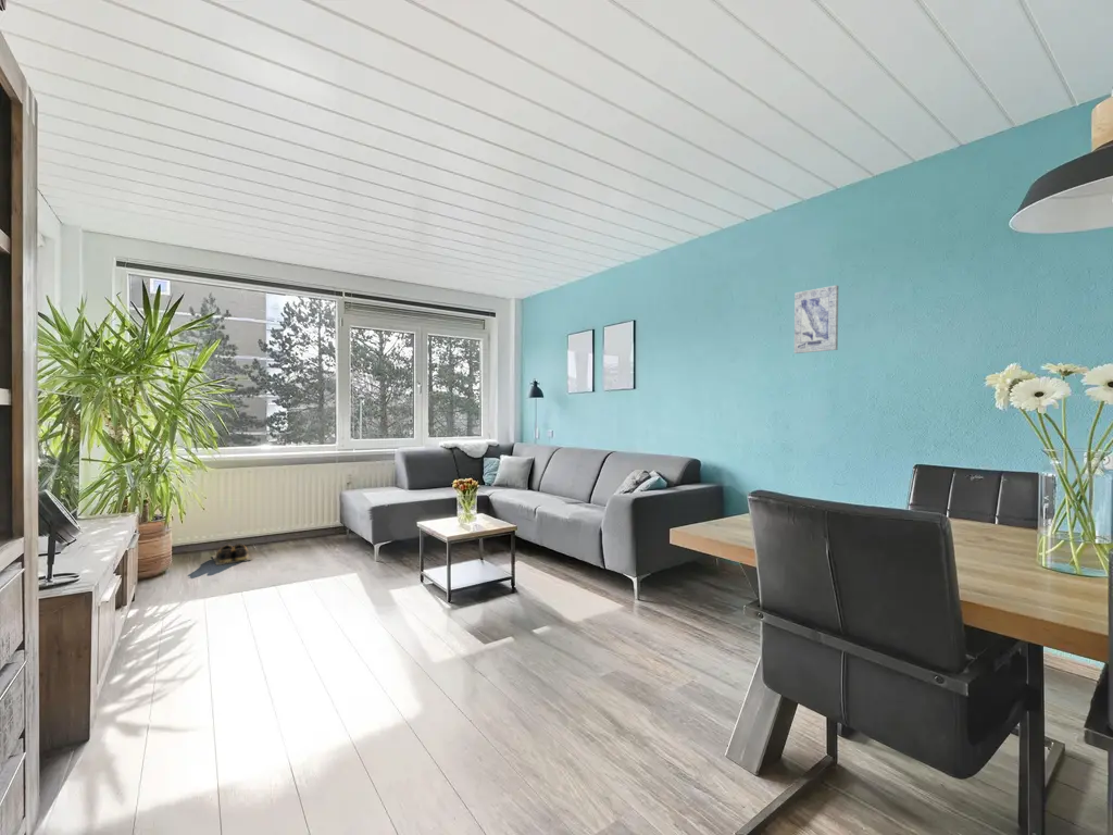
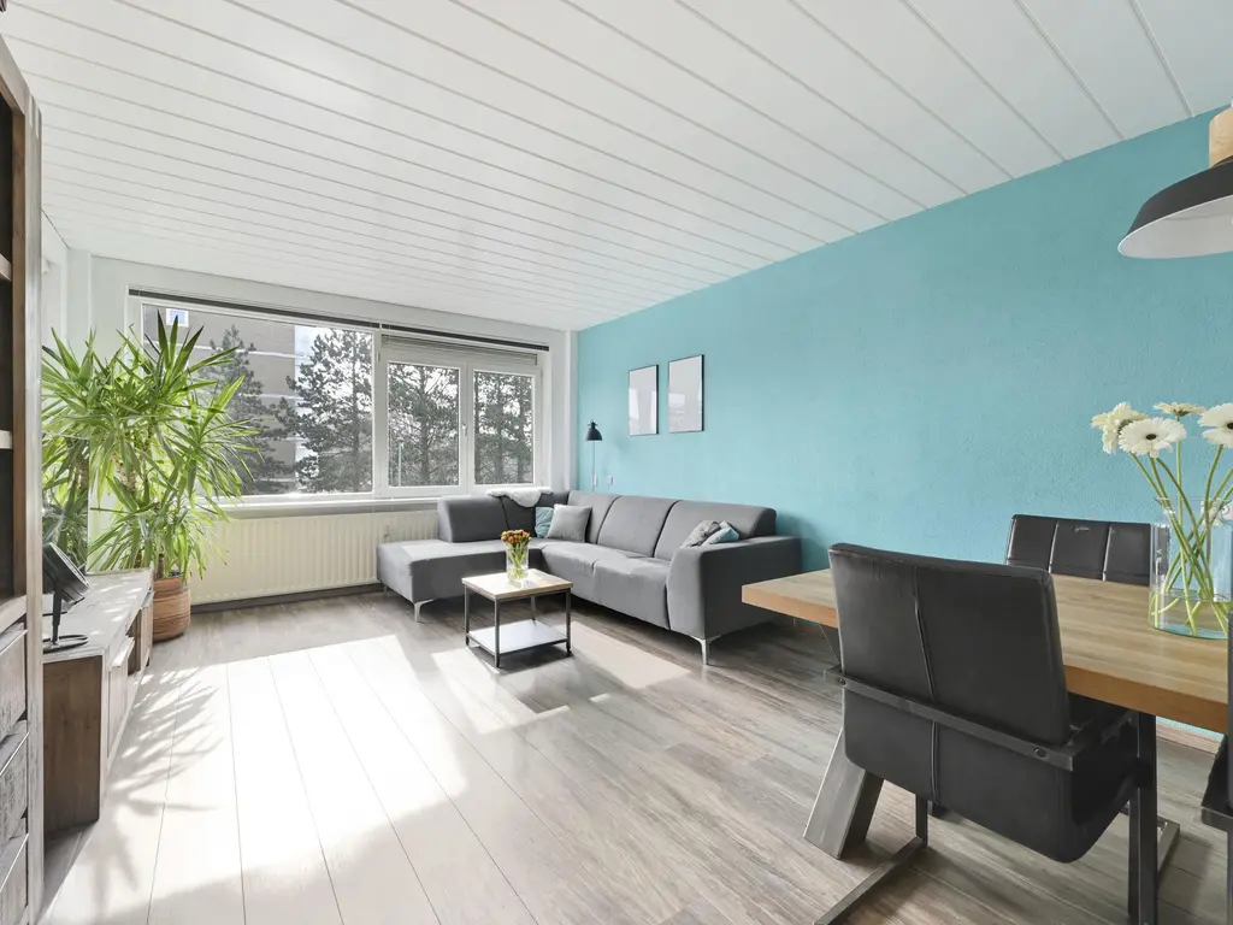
- wall art (815, 320)
- shoes (232, 550)
